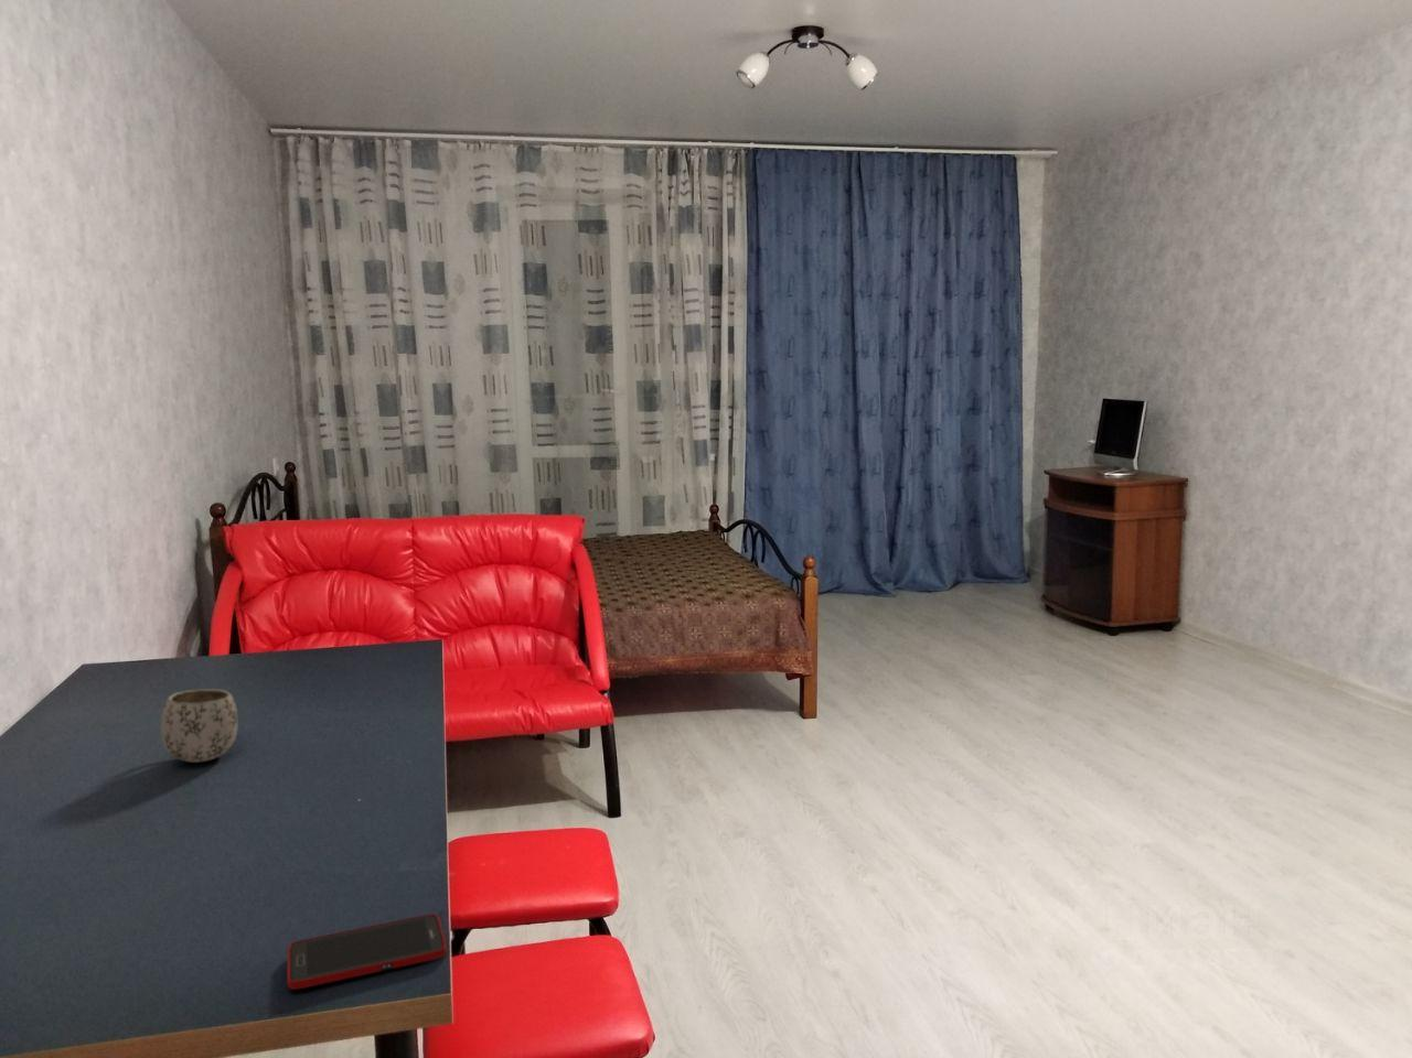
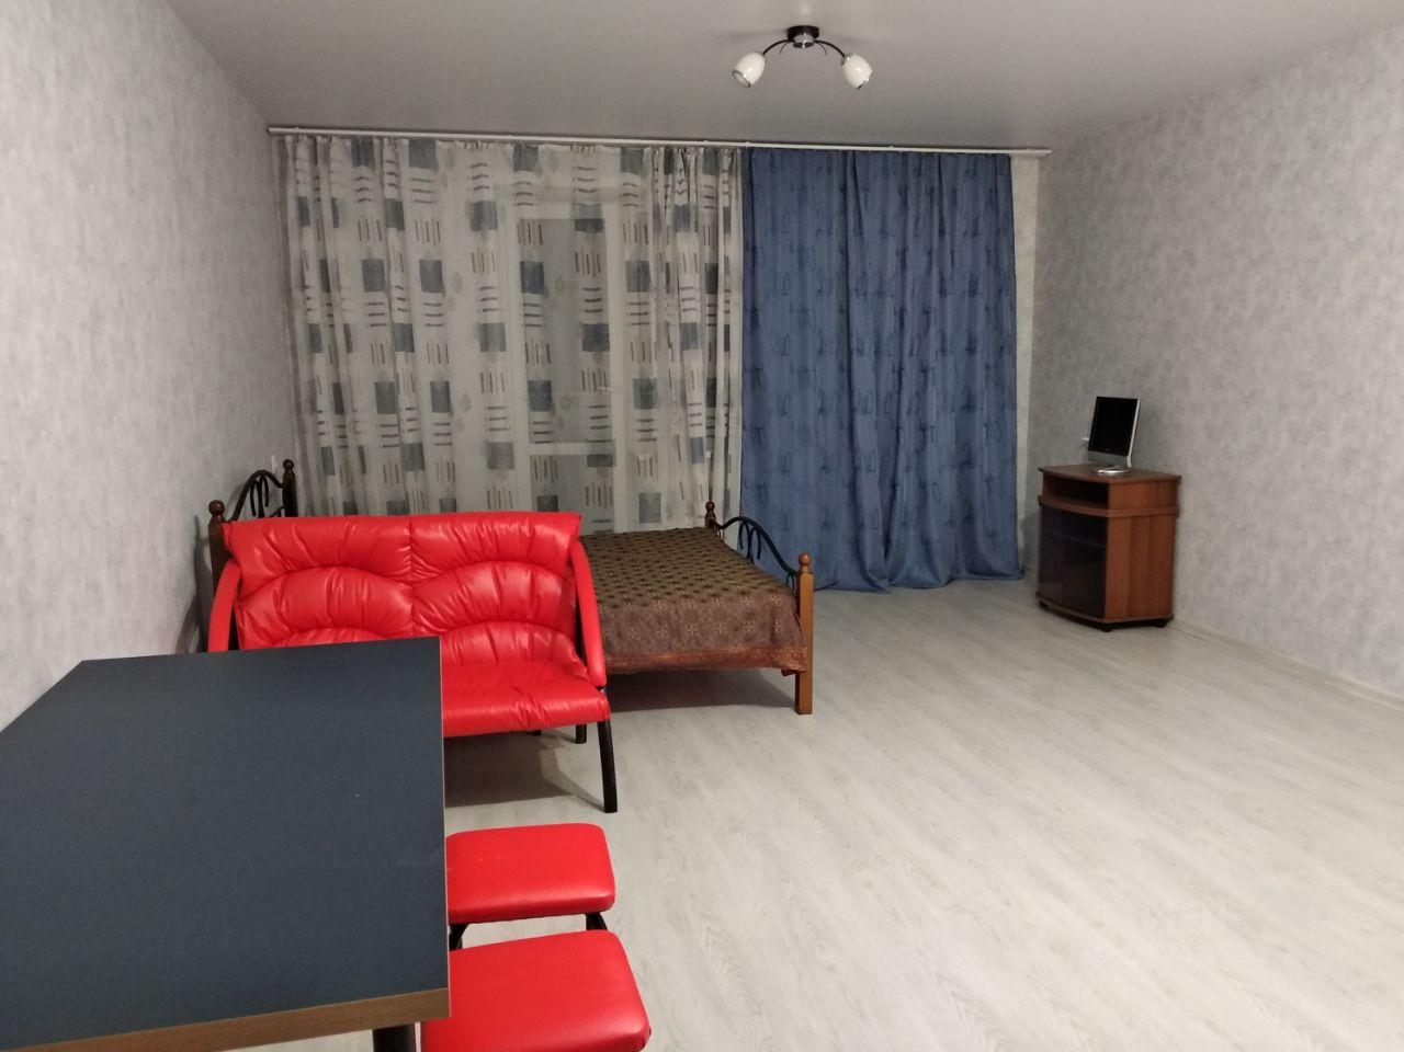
- cell phone (366, 950)
- mug (198, 723)
